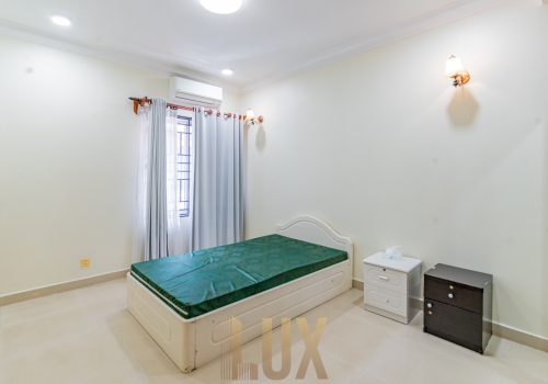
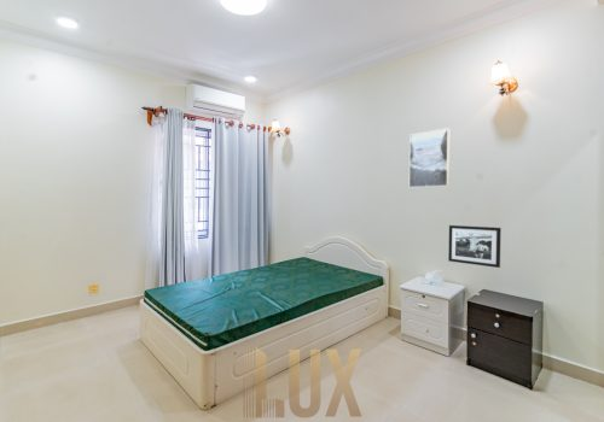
+ picture frame (472, 245)
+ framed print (428, 159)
